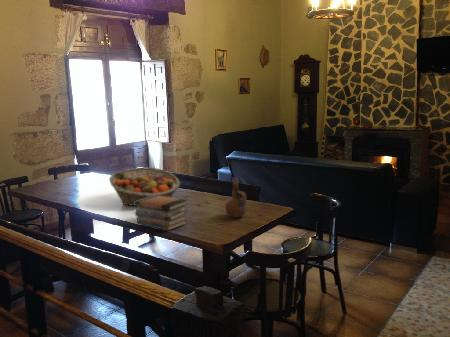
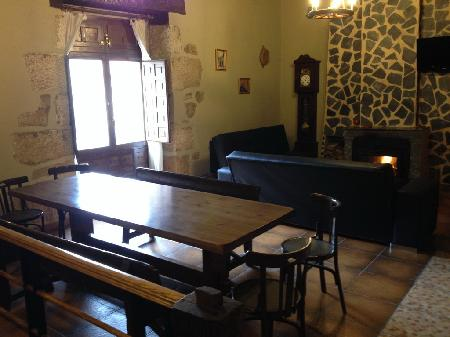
- book stack (160, 211)
- fruit basket (145, 185)
- ceramic pitcher (236, 197)
